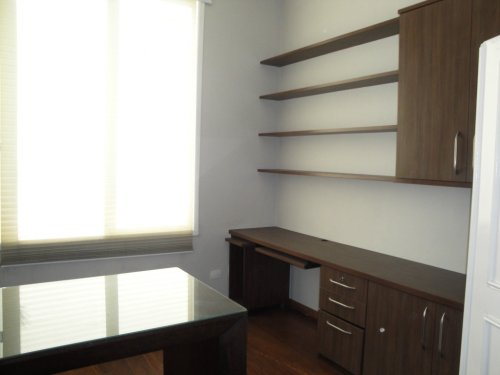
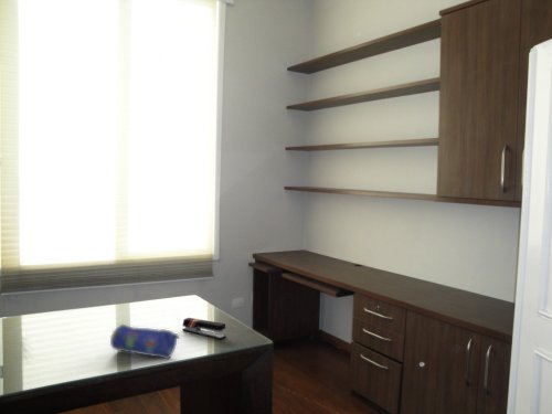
+ stapler (203, 327)
+ pencil case (144, 340)
